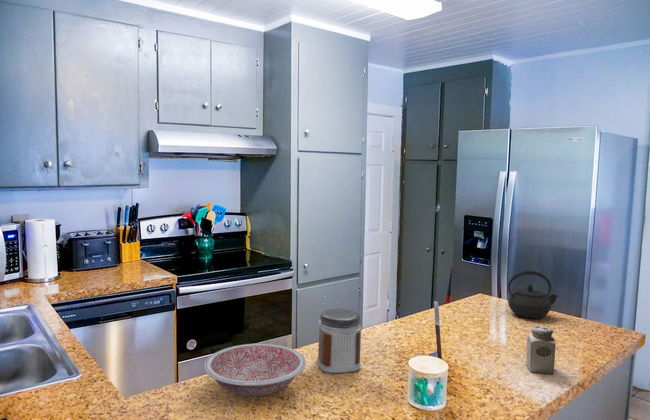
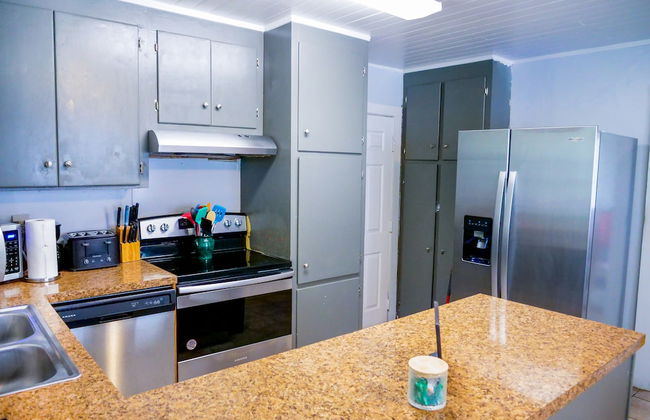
- salt shaker (540, 348)
- kettle (532, 293)
- bowl (255, 374)
- jar (339, 339)
